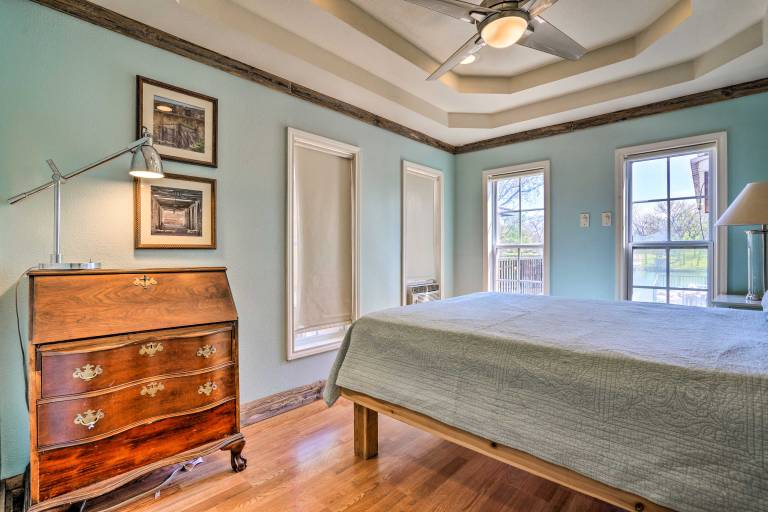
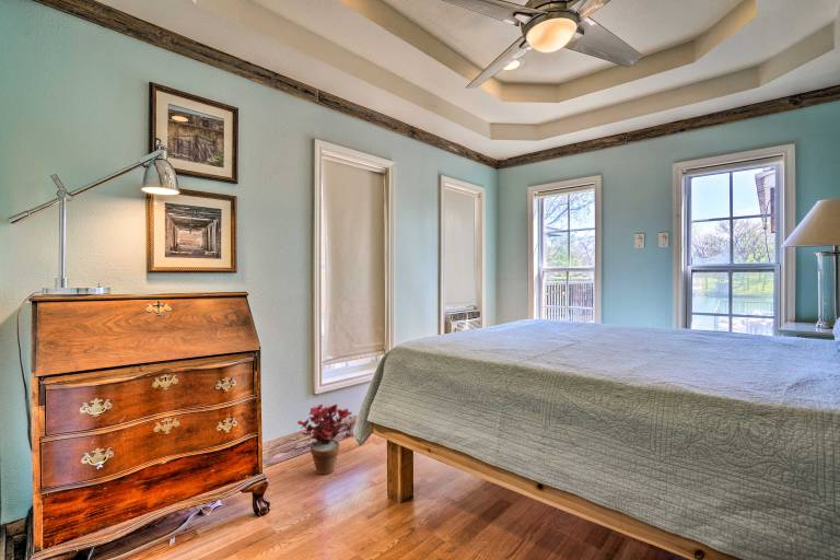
+ potted plant (324, 436)
